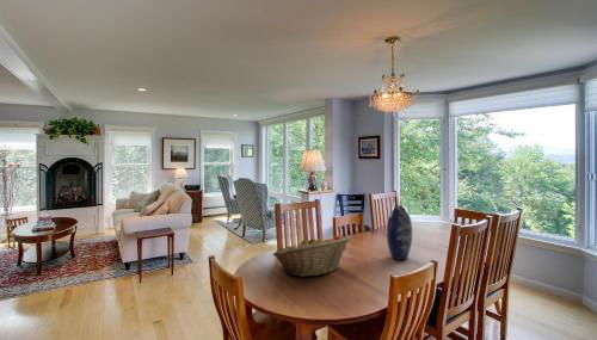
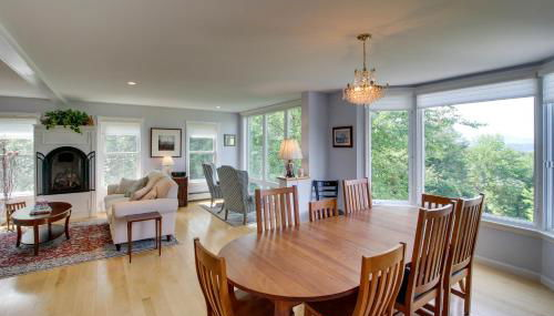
- vase (399, 231)
- fruit basket (313, 251)
